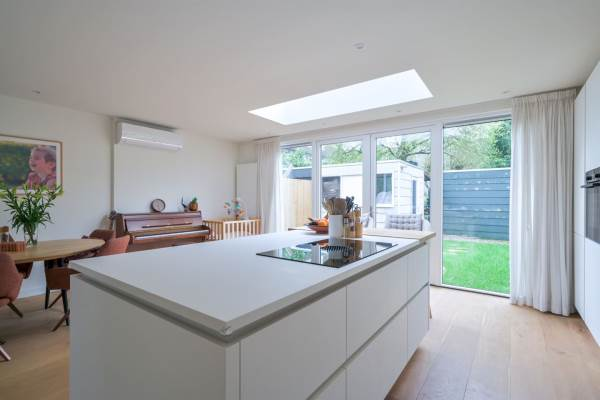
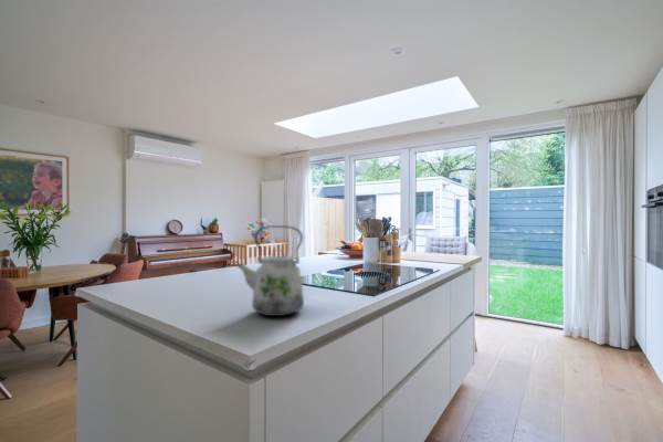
+ kettle (269, 269)
